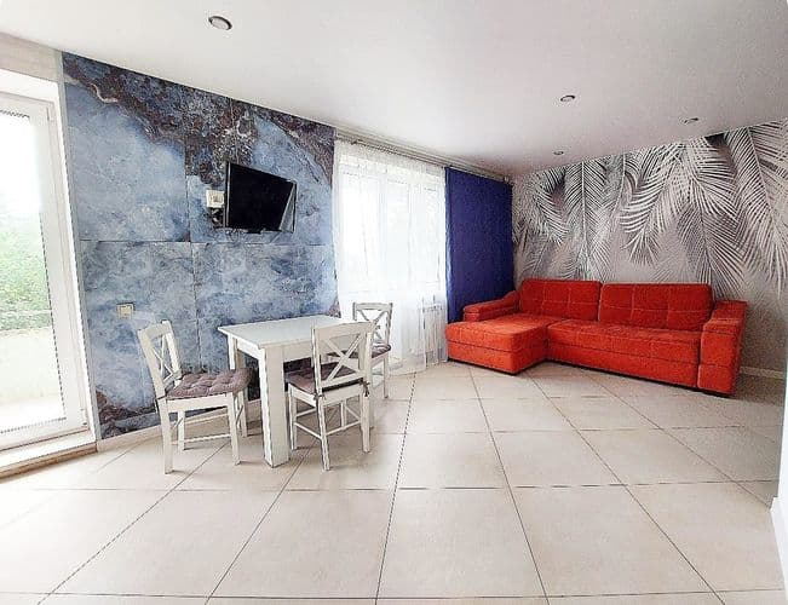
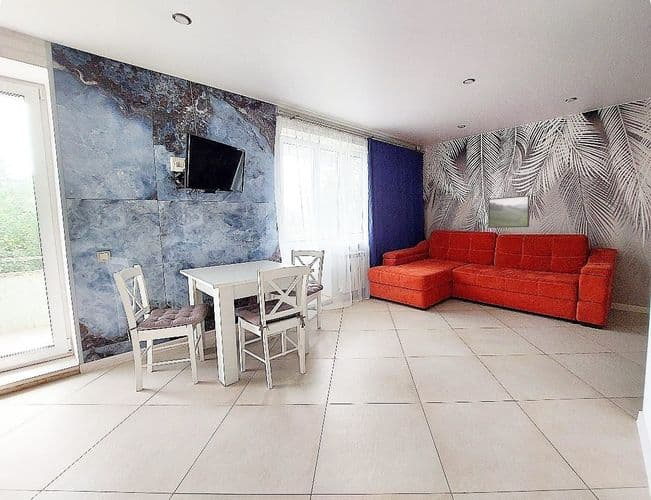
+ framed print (507, 212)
